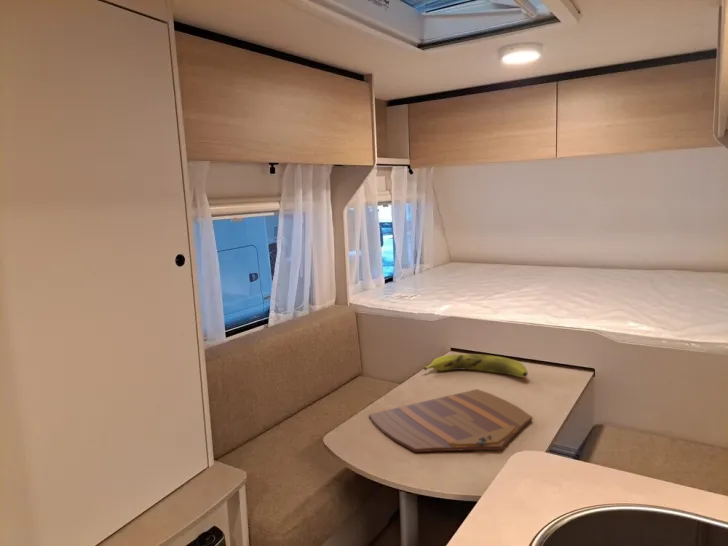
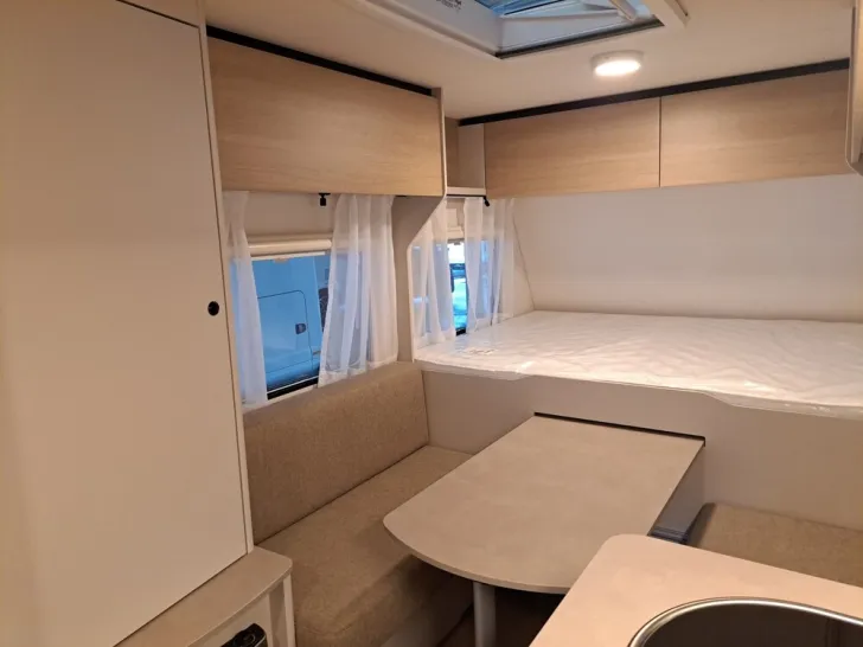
- banana (478, 366)
- cutting board (459, 420)
